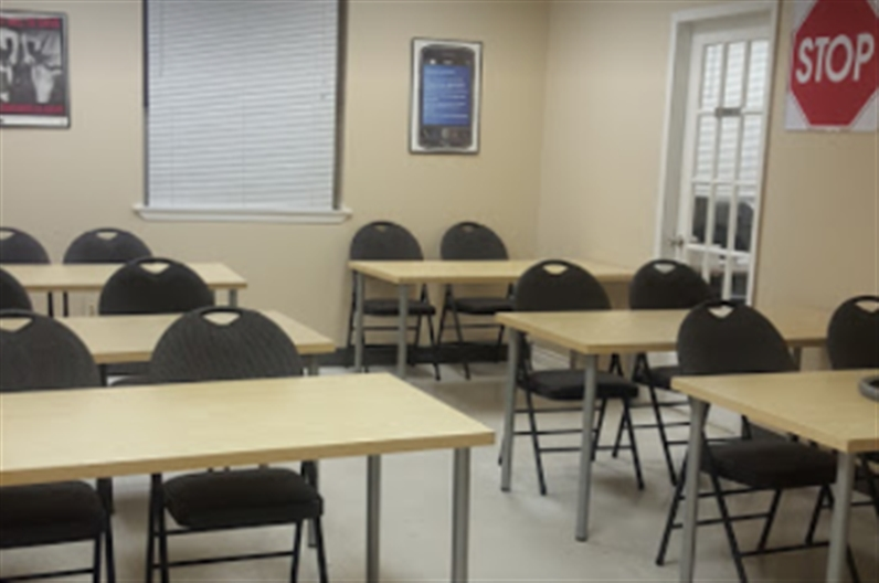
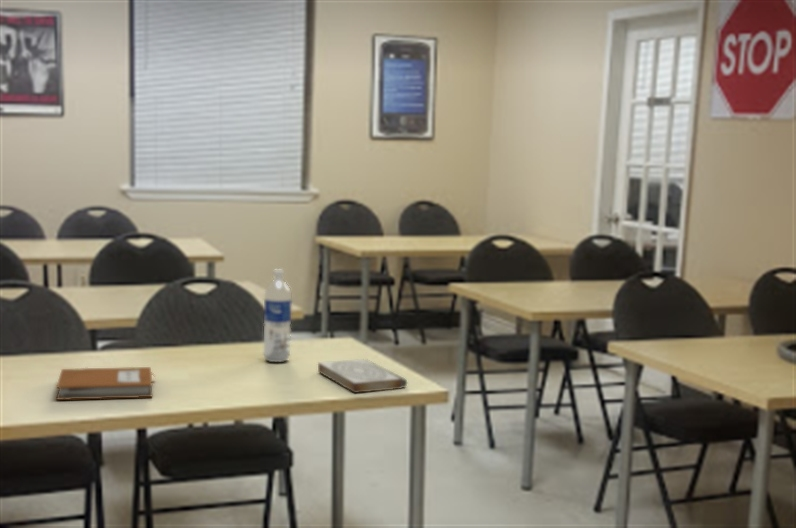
+ notebook (108, 382)
+ book (361, 374)
+ water bottle (277, 315)
